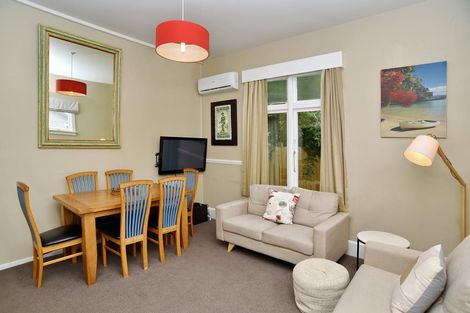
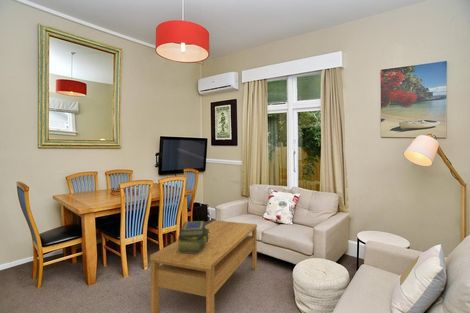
+ stack of books (193, 236)
+ coffee table (213, 262)
